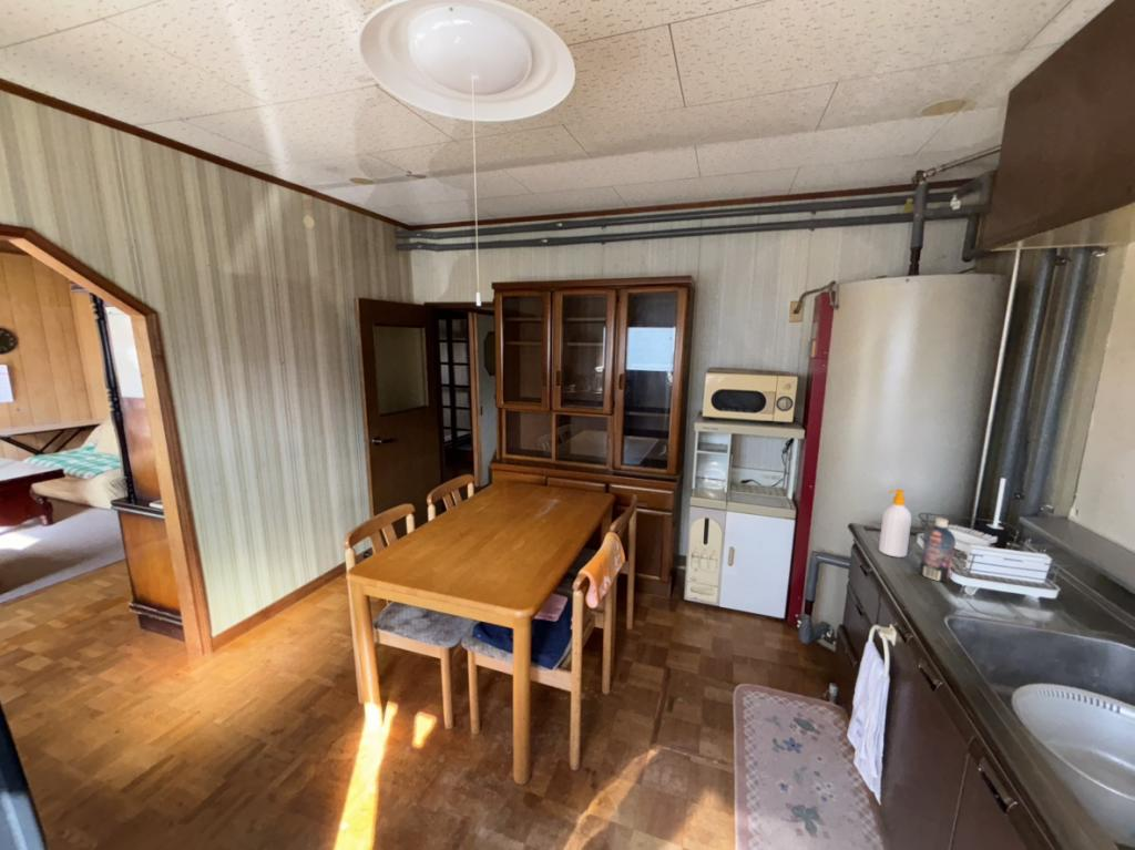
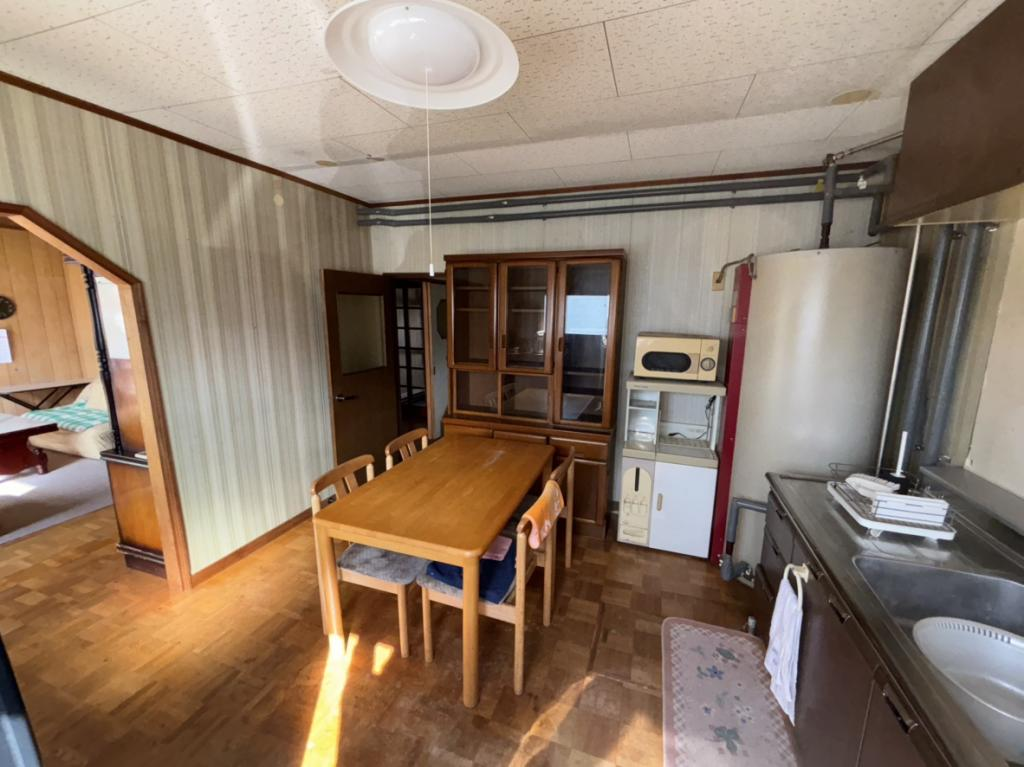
- soap bottle (896, 521)
- bottle (938, 549)
